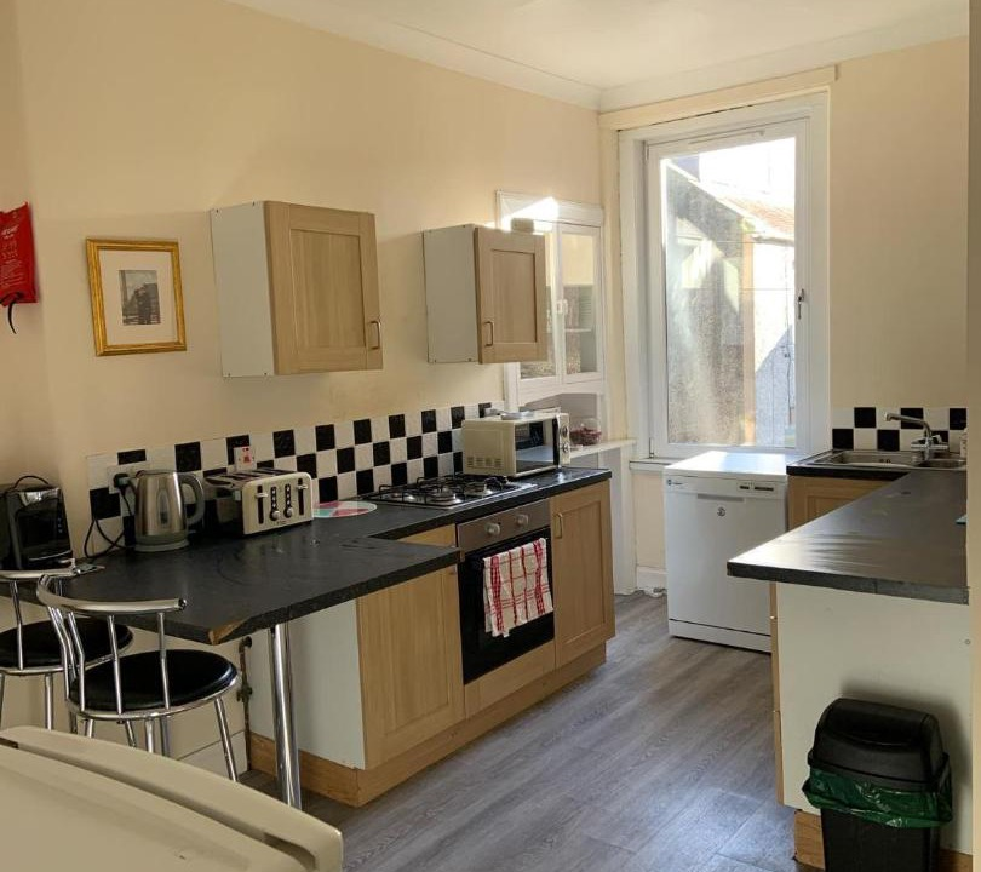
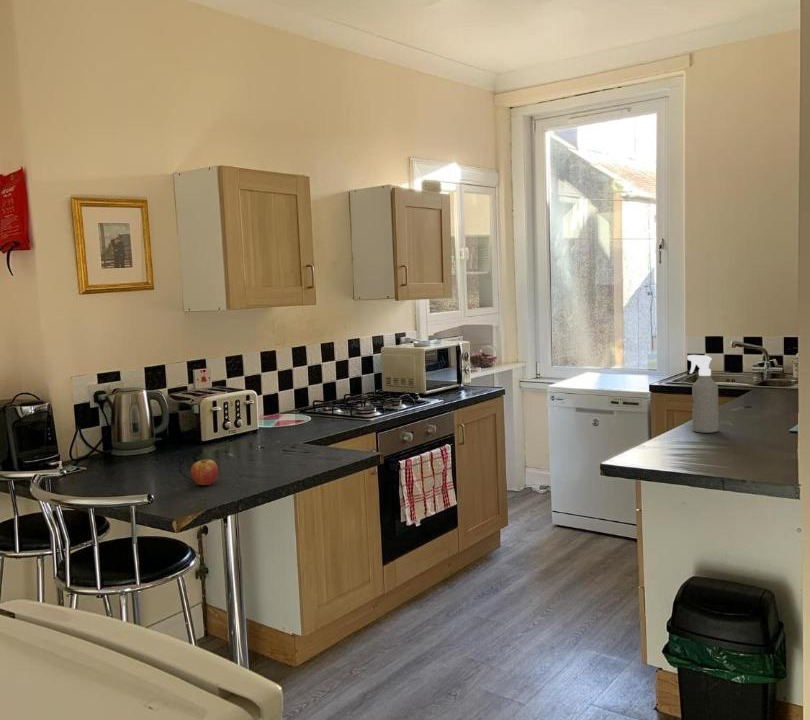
+ fruit (204, 471)
+ spray bottle (701, 393)
